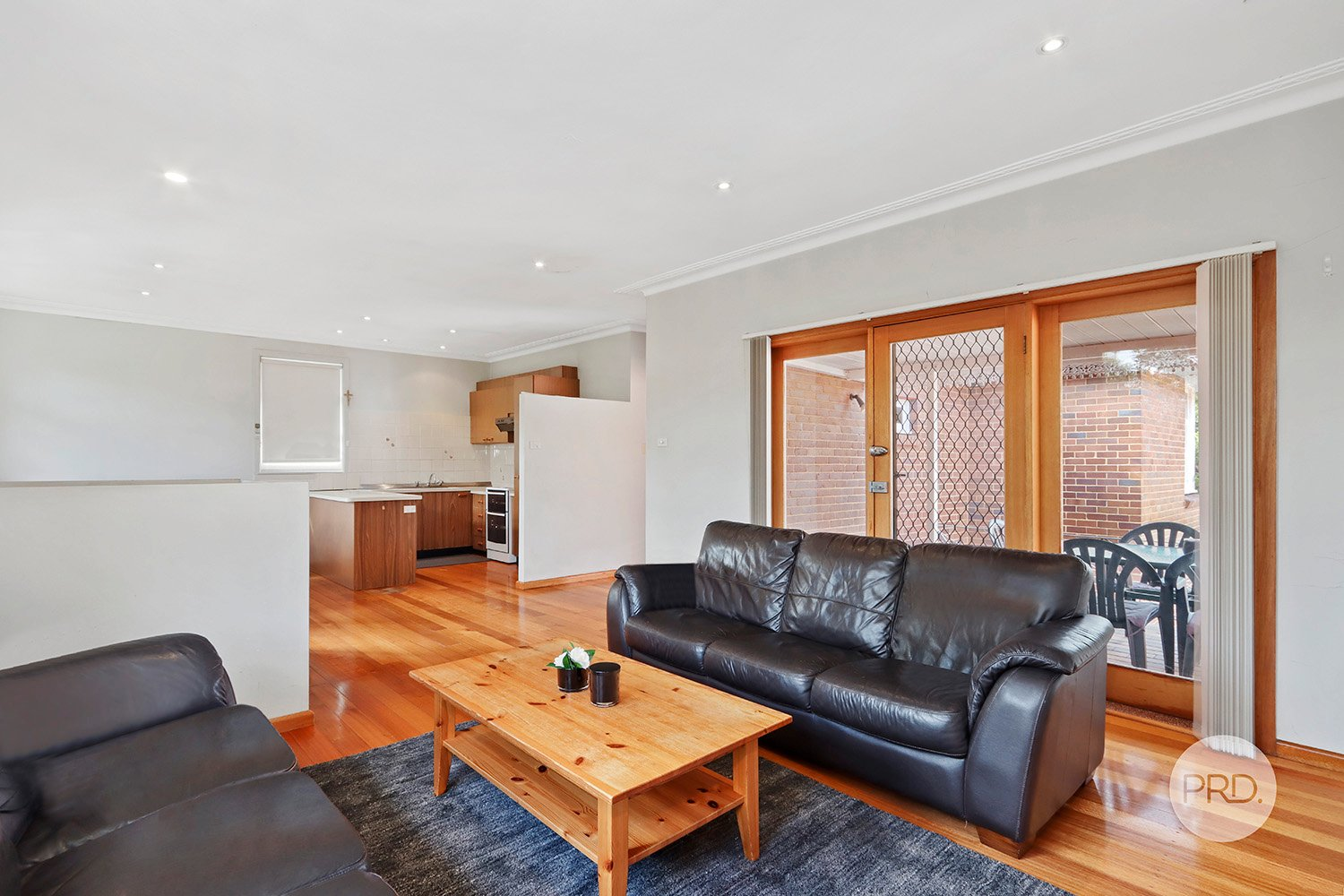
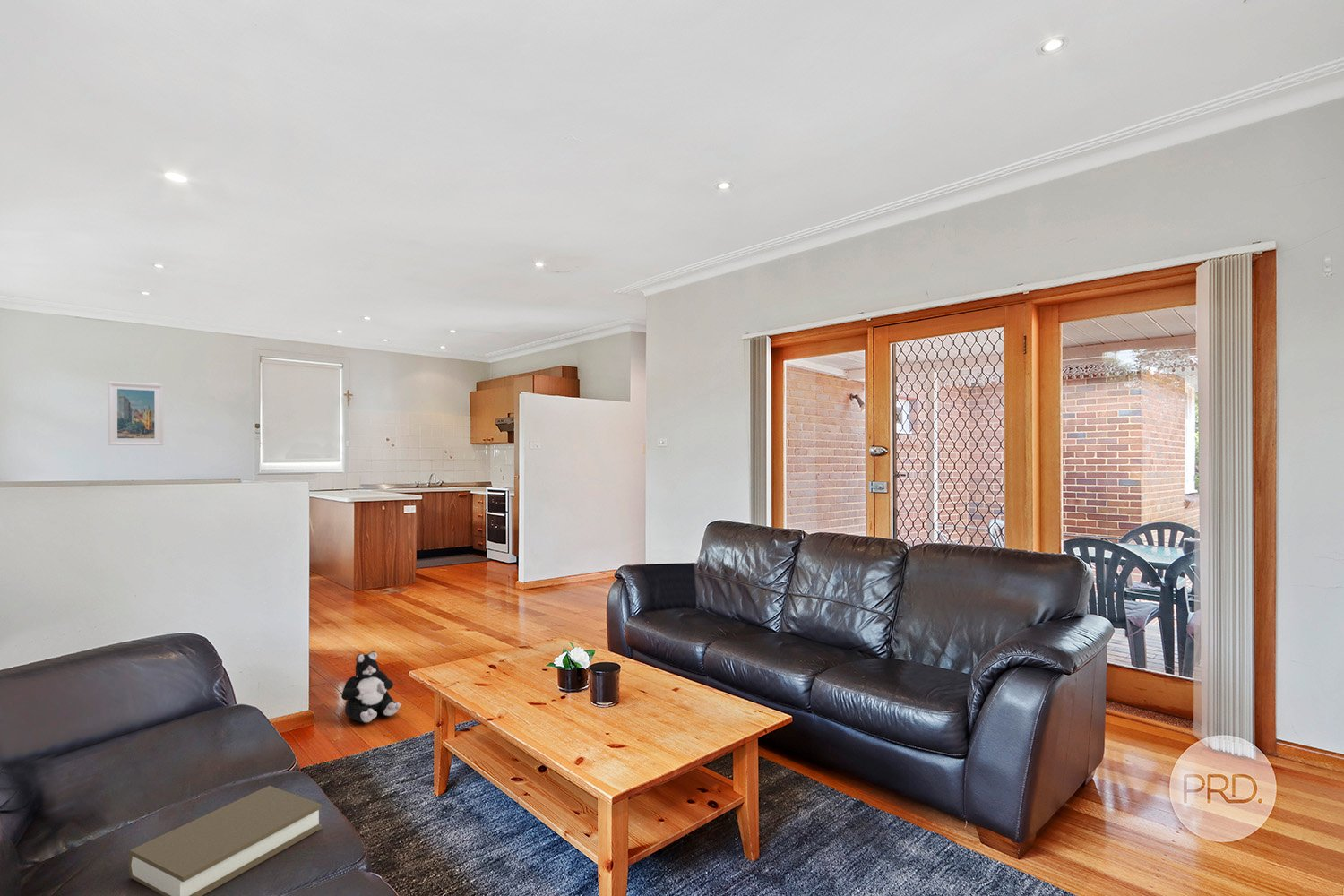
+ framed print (136, 414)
+ plush toy (369, 685)
+ book (230, 838)
